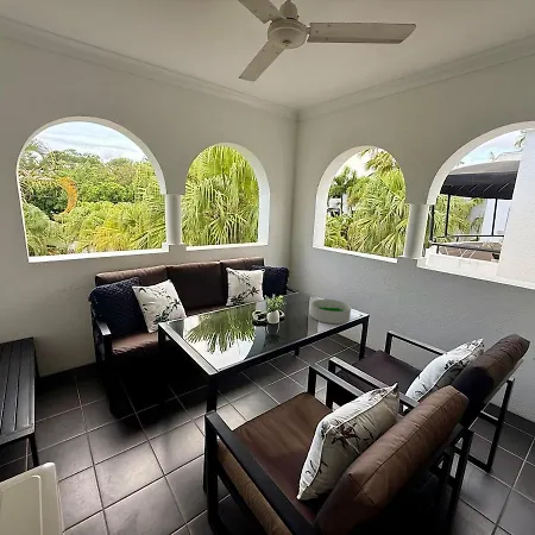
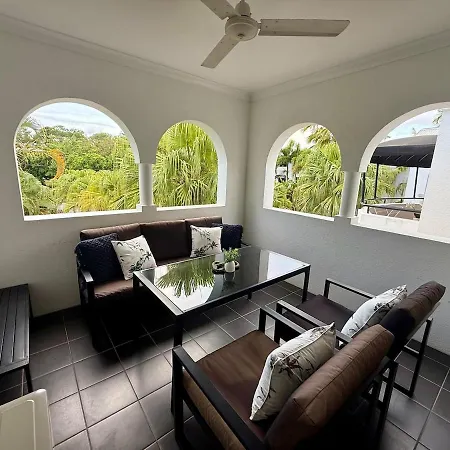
- bowl (329, 310)
